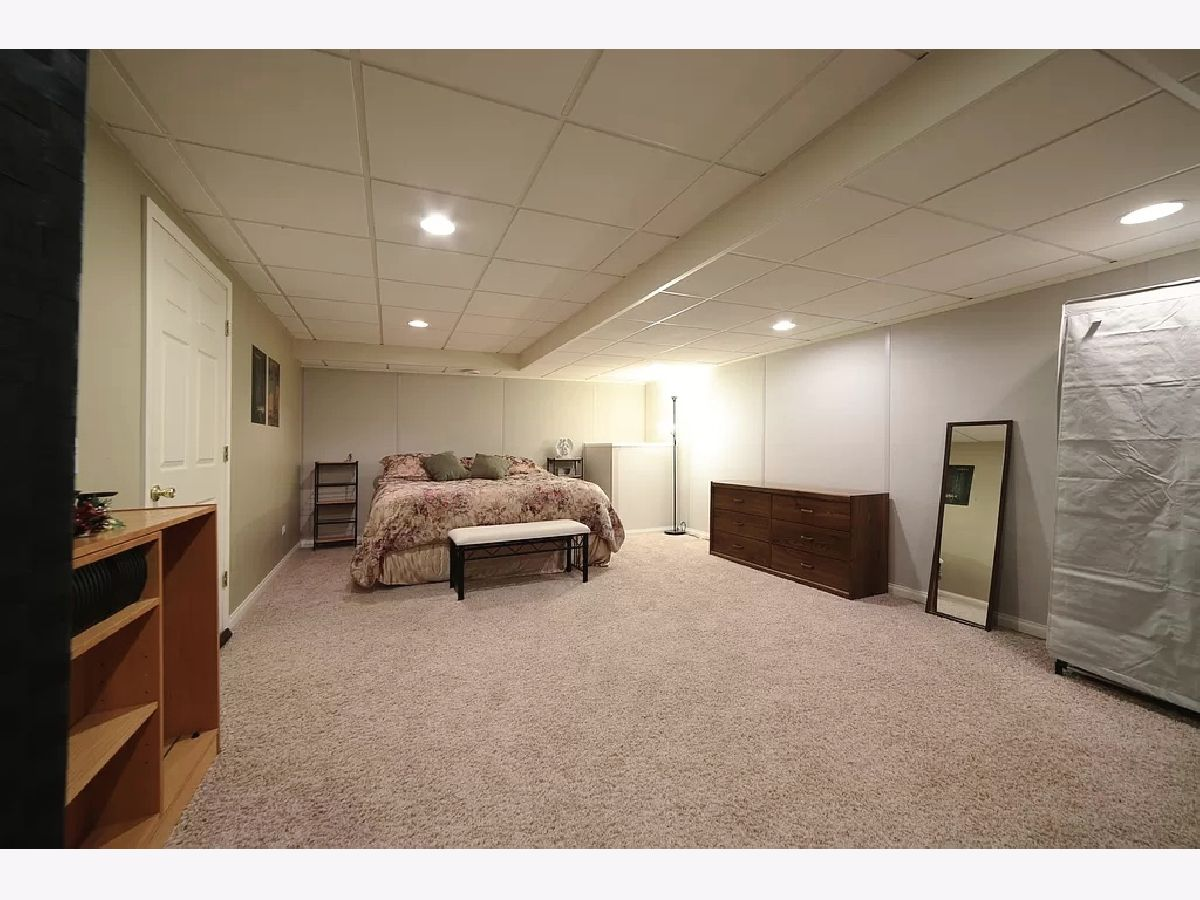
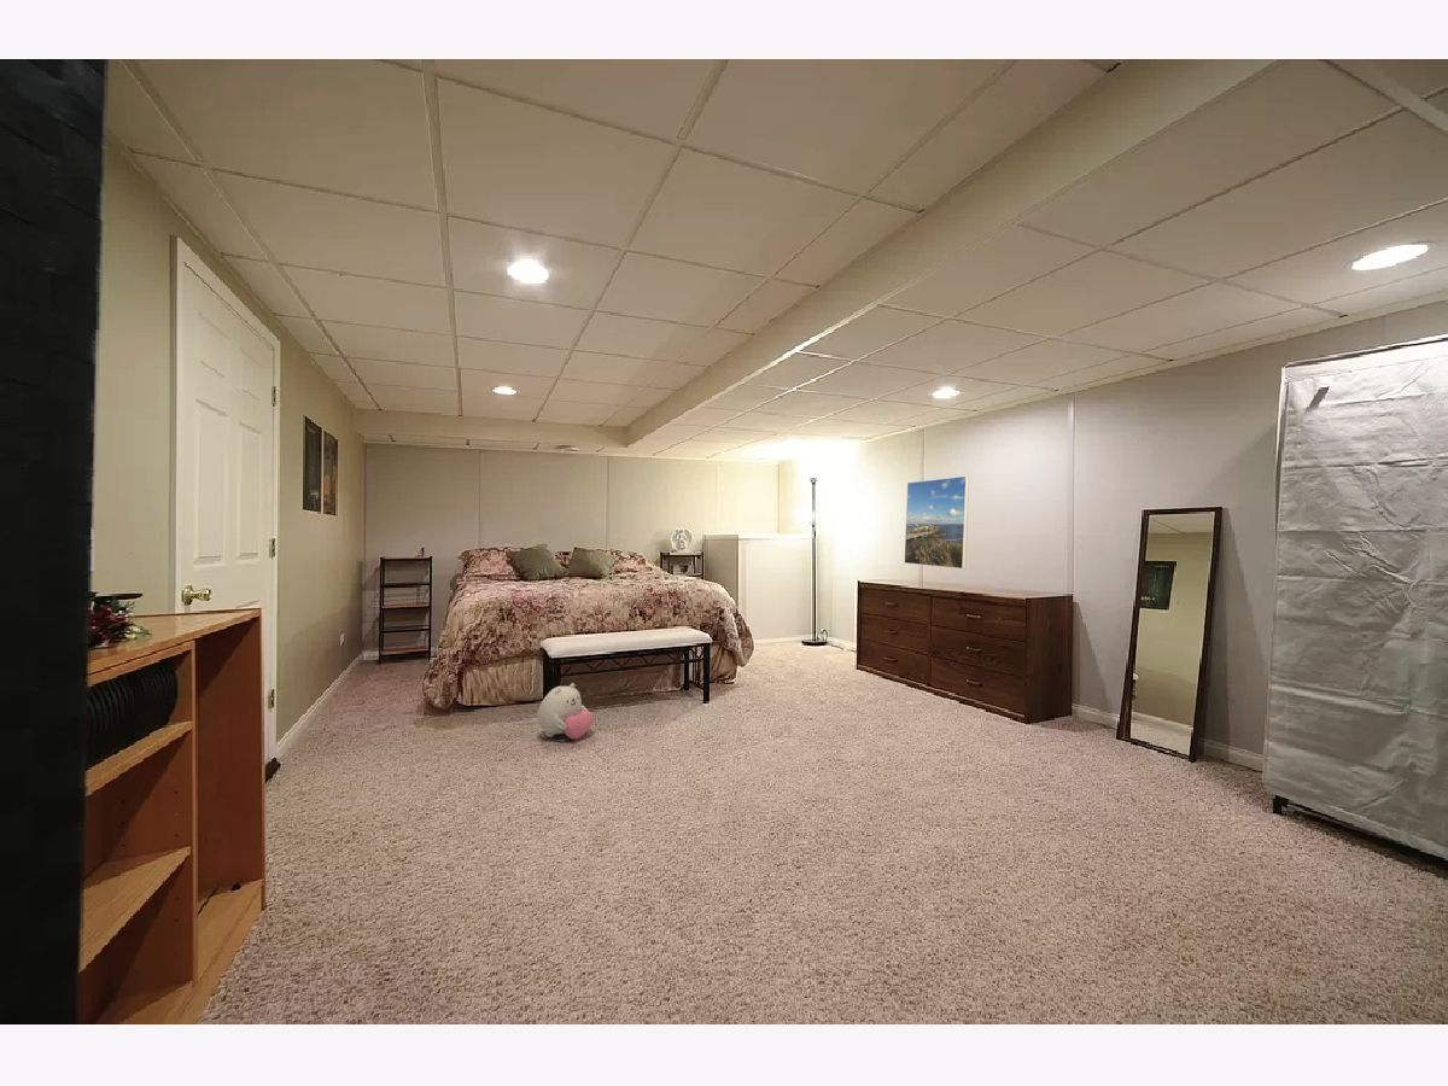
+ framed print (934, 522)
+ plush toy (565, 711)
